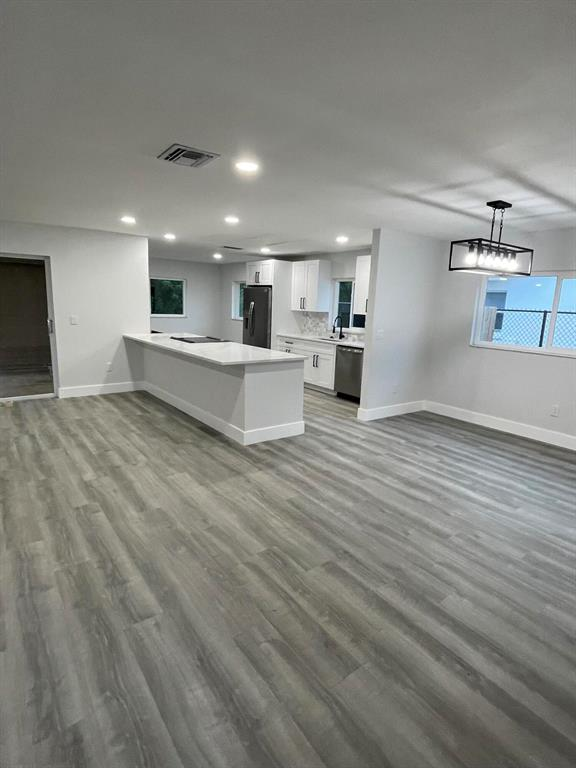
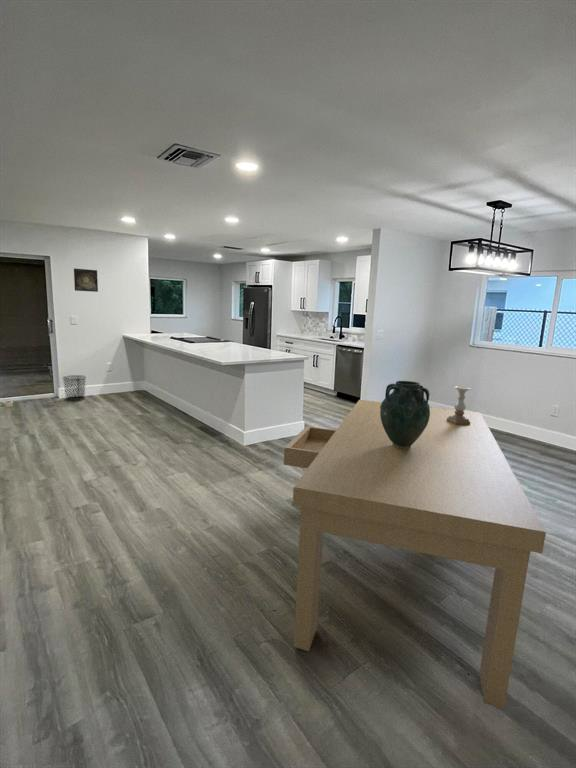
+ vase (404, 414)
+ waste bin (74, 388)
+ candle holder (460, 404)
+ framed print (86, 280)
+ dining table (383, 496)
